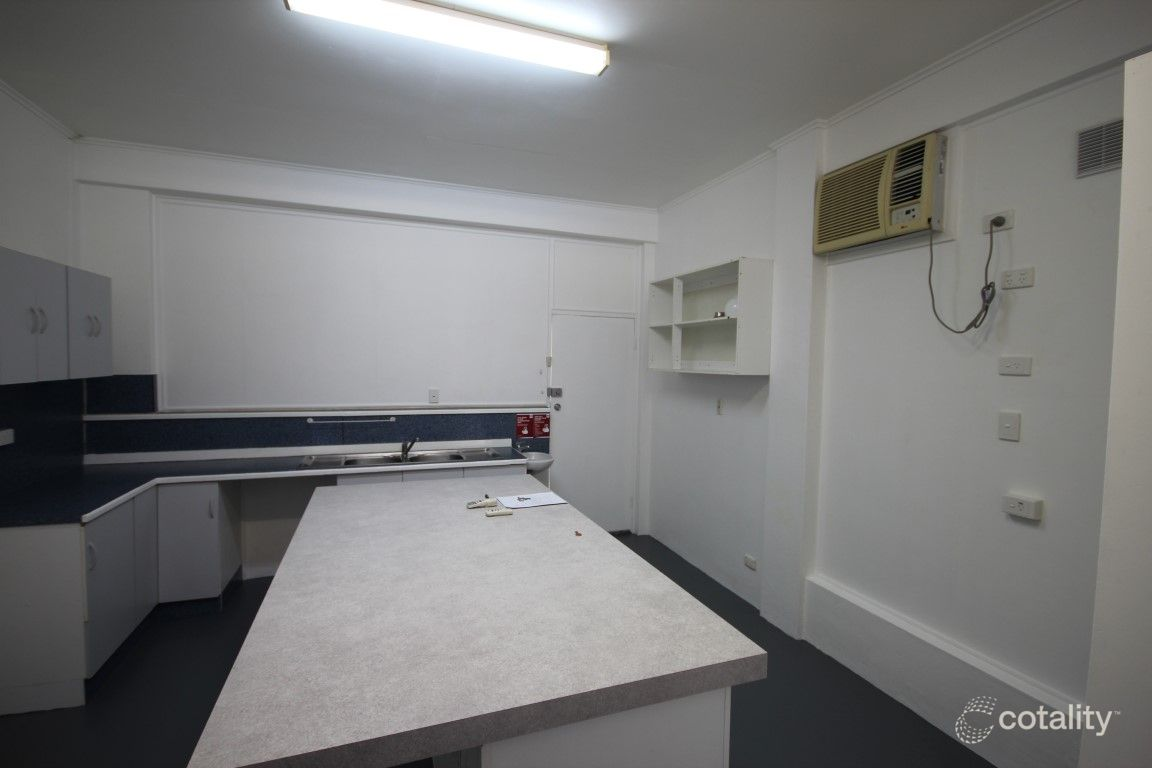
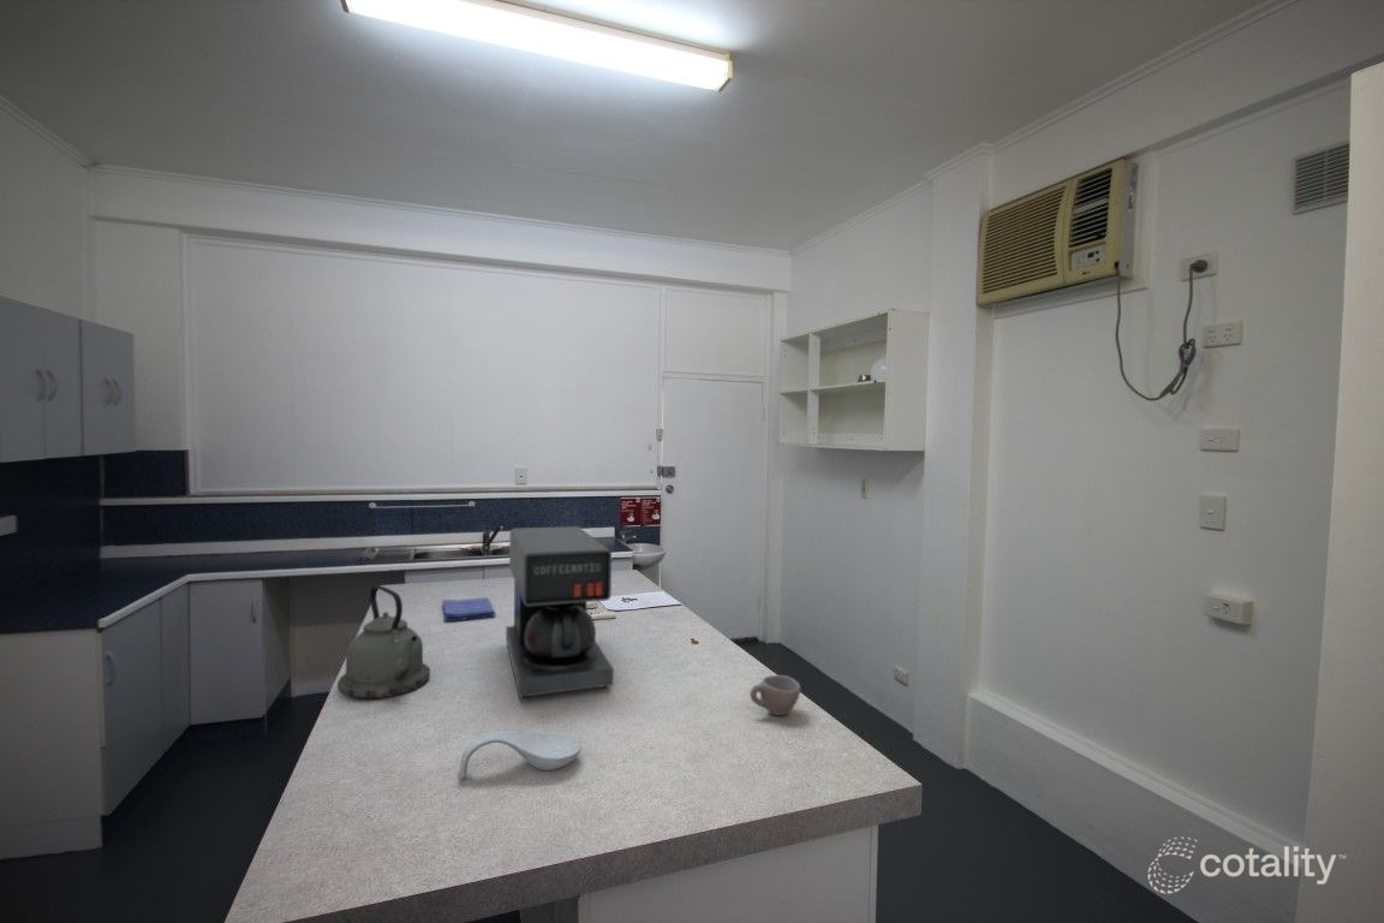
+ cup (774, 697)
+ coffee maker (555, 602)
+ dish towel (467, 607)
+ kettle (389, 636)
+ spoon rest (521, 749)
